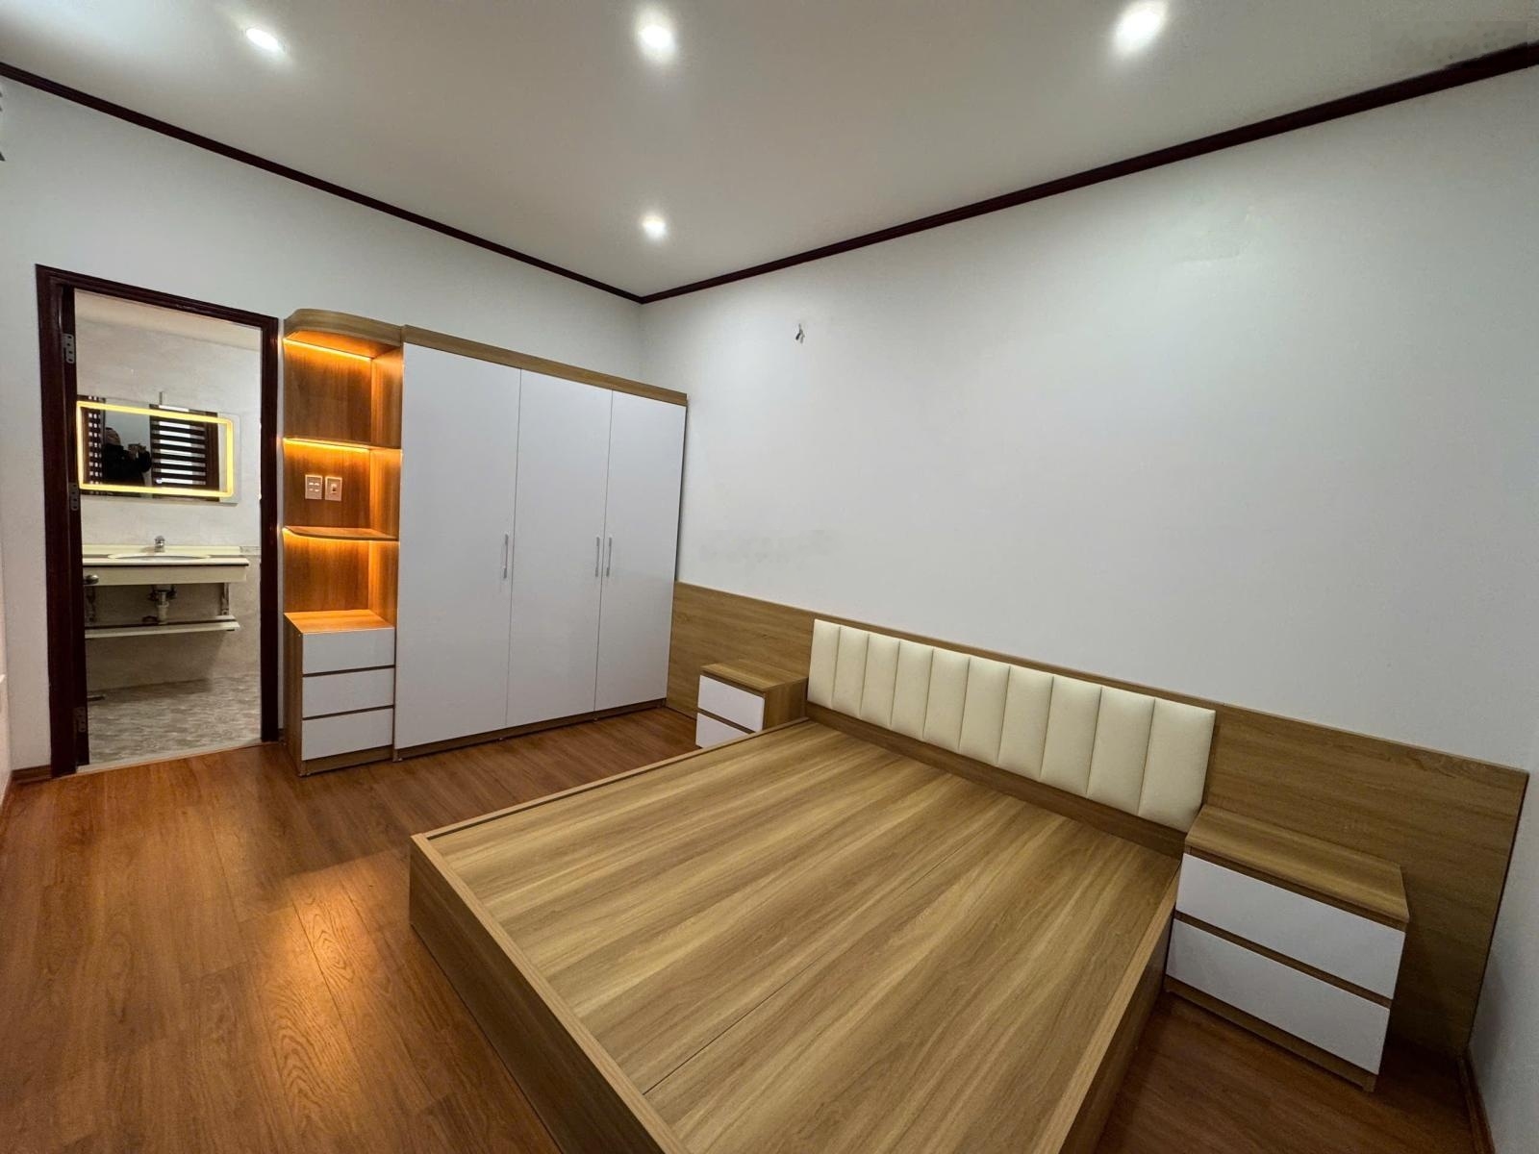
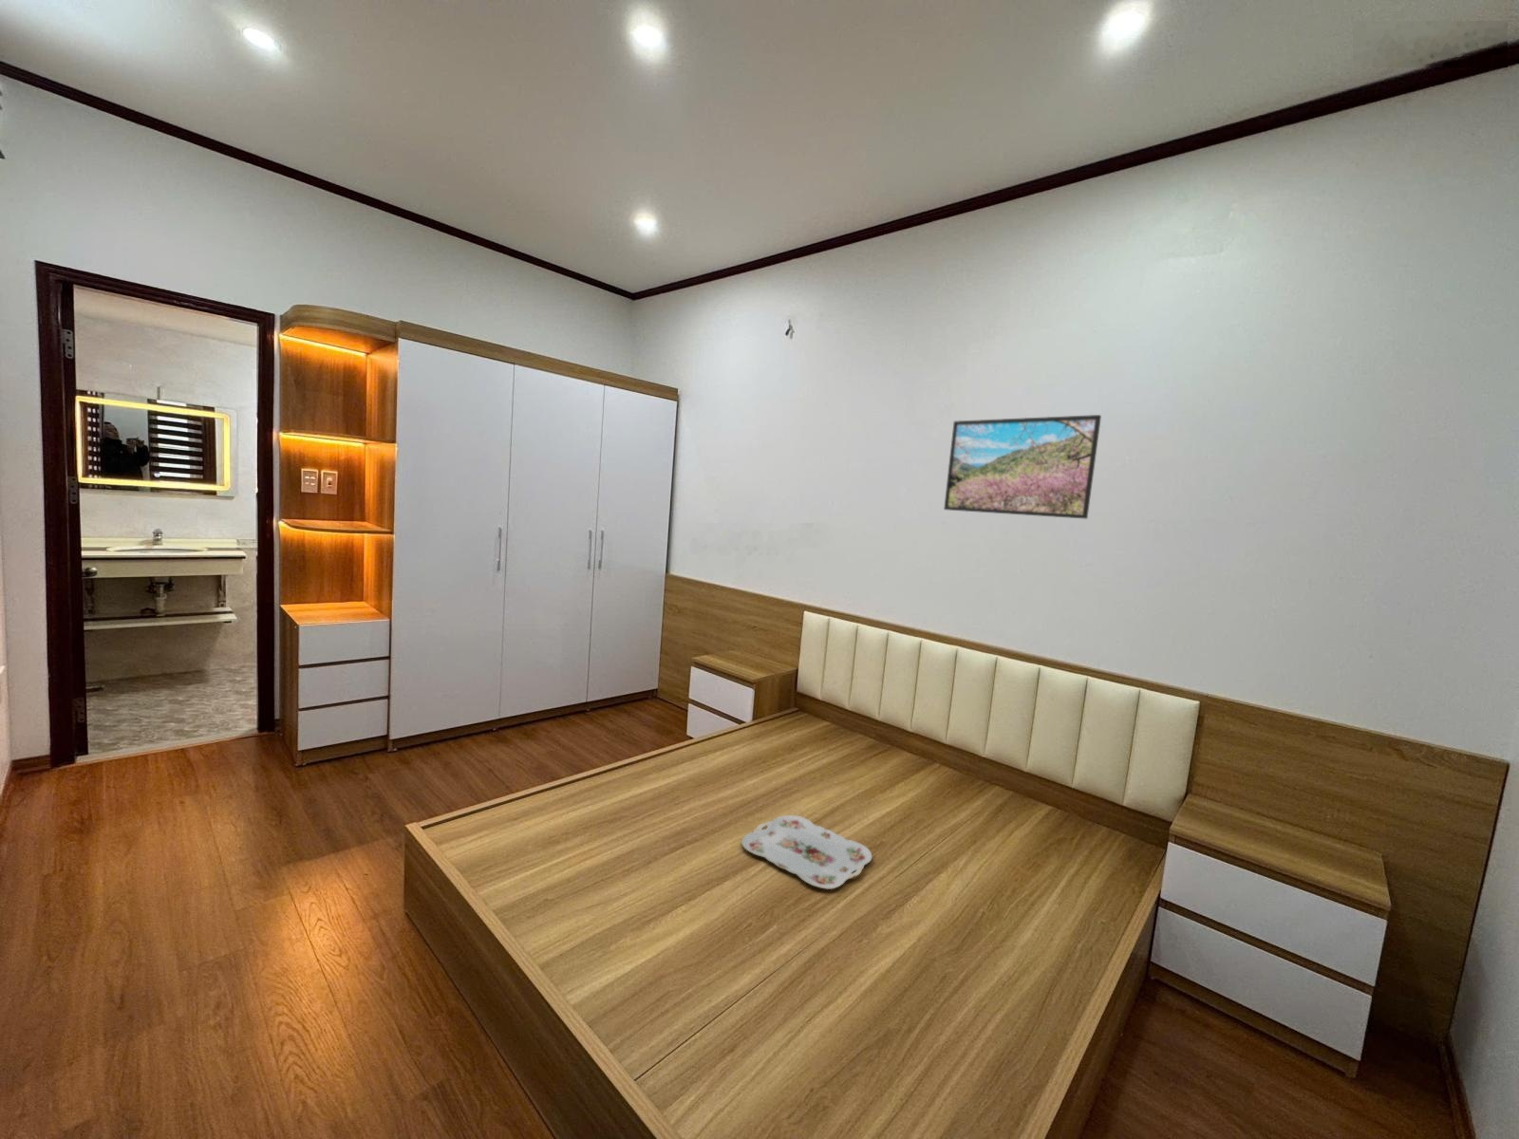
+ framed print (1015, 467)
+ serving tray (806, 849)
